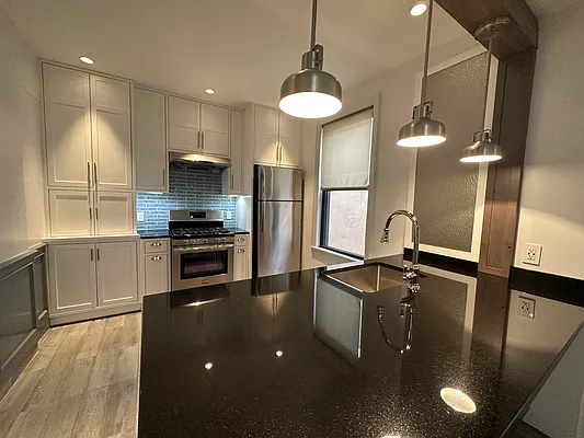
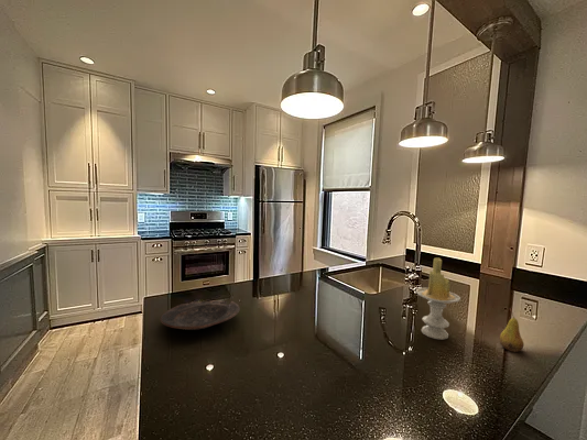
+ candle (437, 297)
+ fruit (512, 330)
+ bowl (202, 315)
